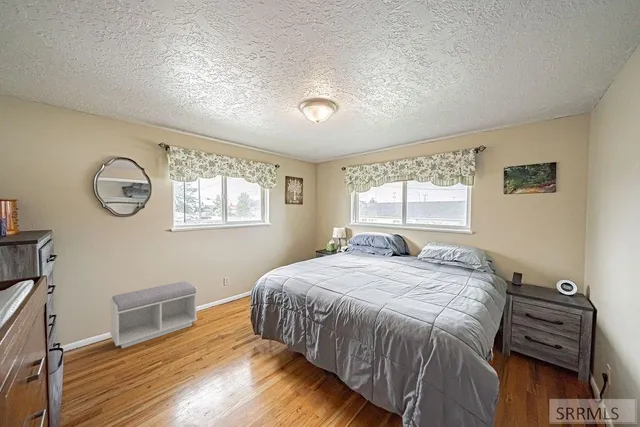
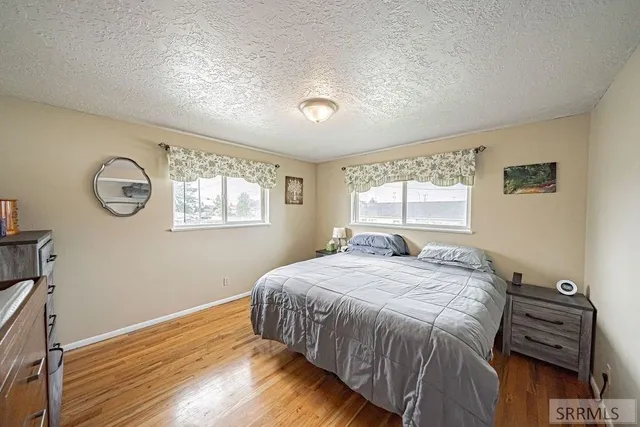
- bench (156, 310)
